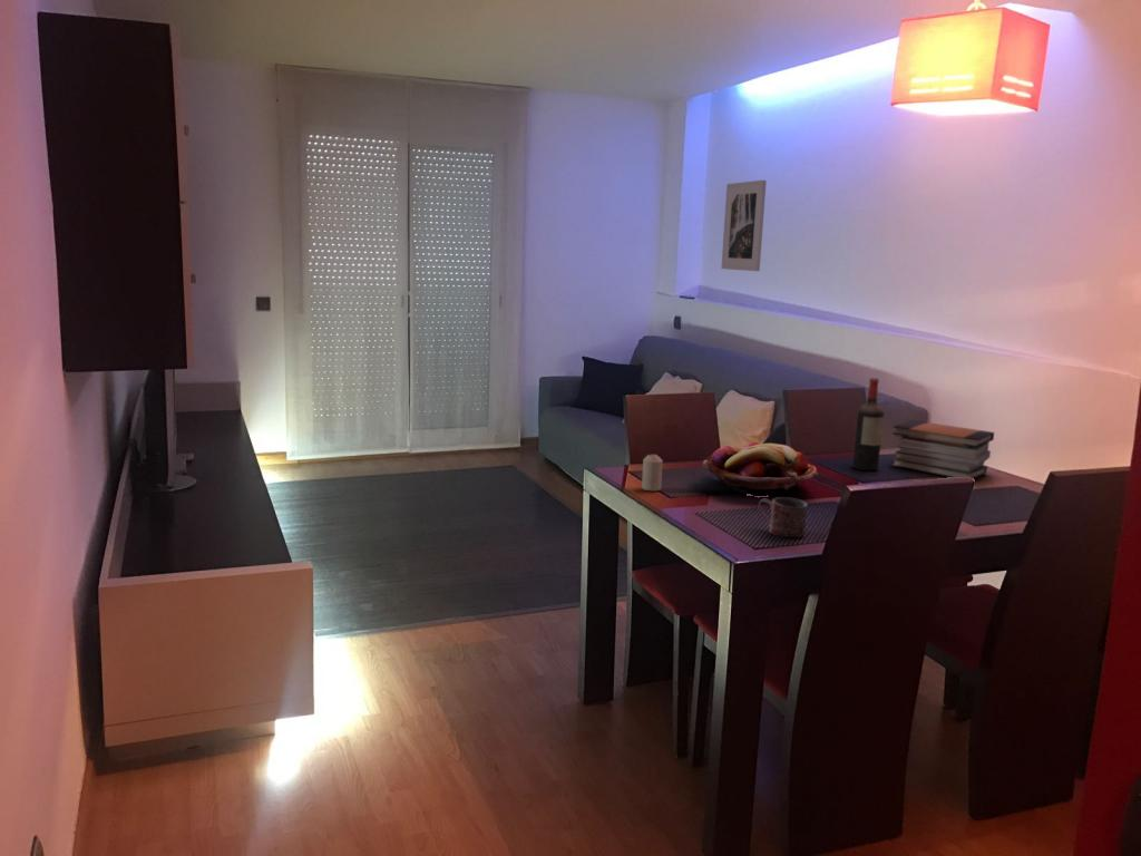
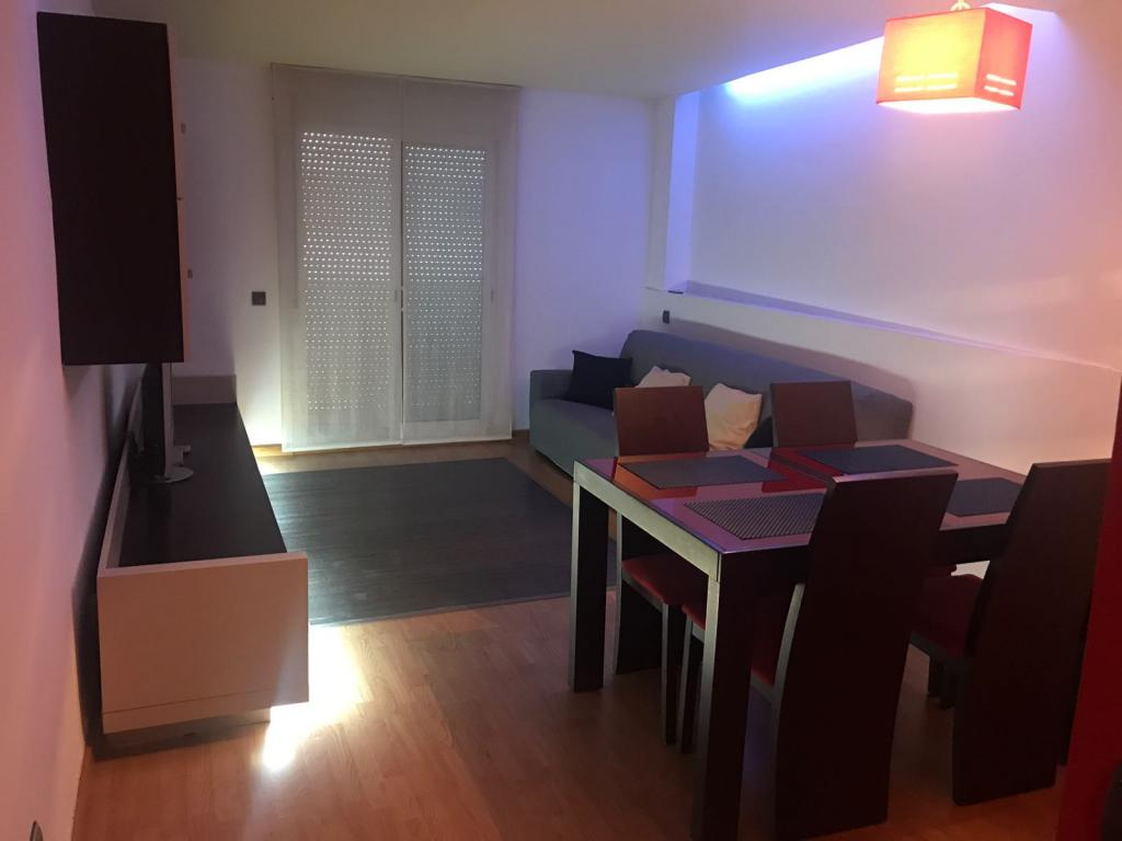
- book stack (942, 449)
- fruit basket (761, 465)
- candle (652, 471)
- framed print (742, 226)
- wine bottle (869, 424)
- mug (782, 515)
